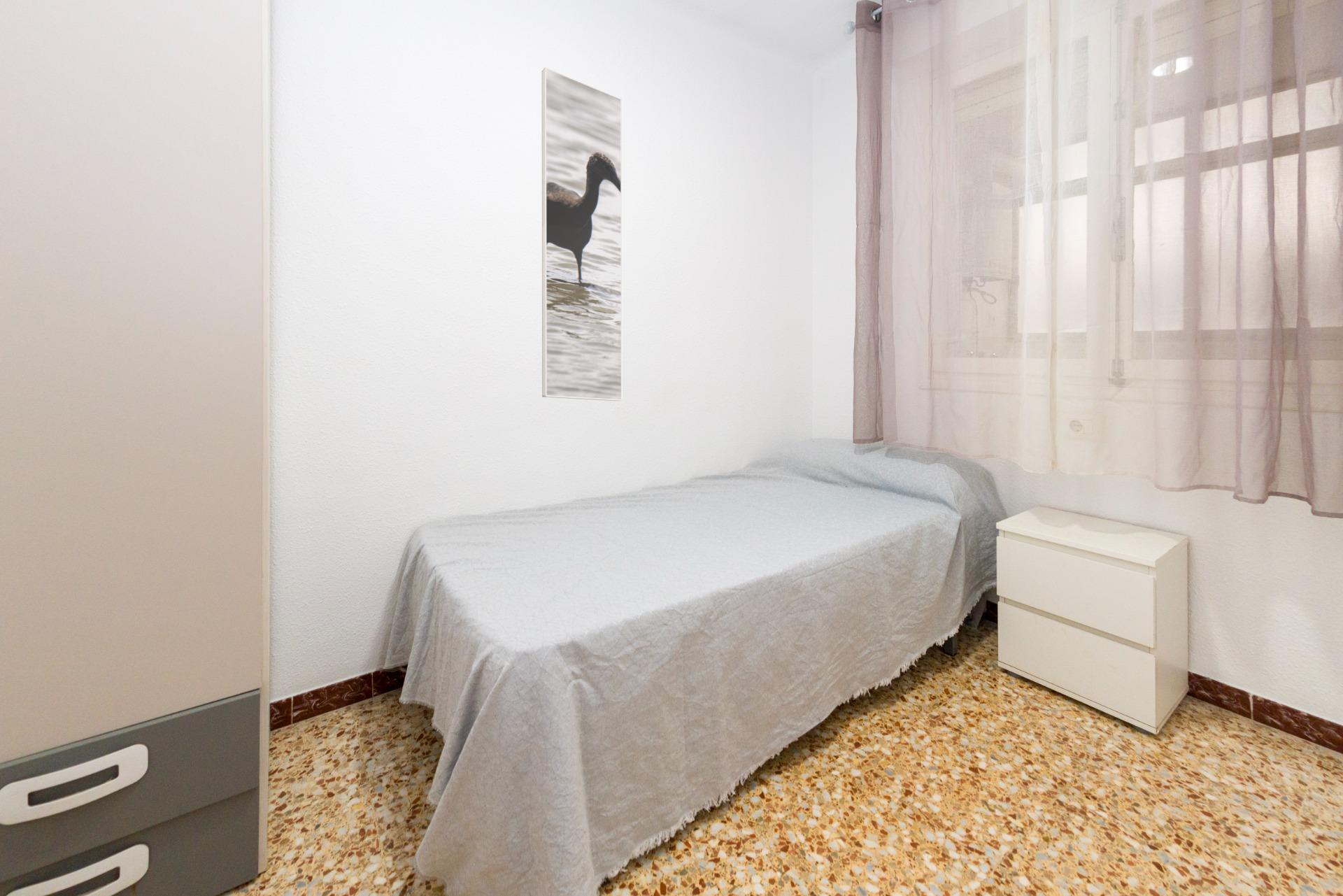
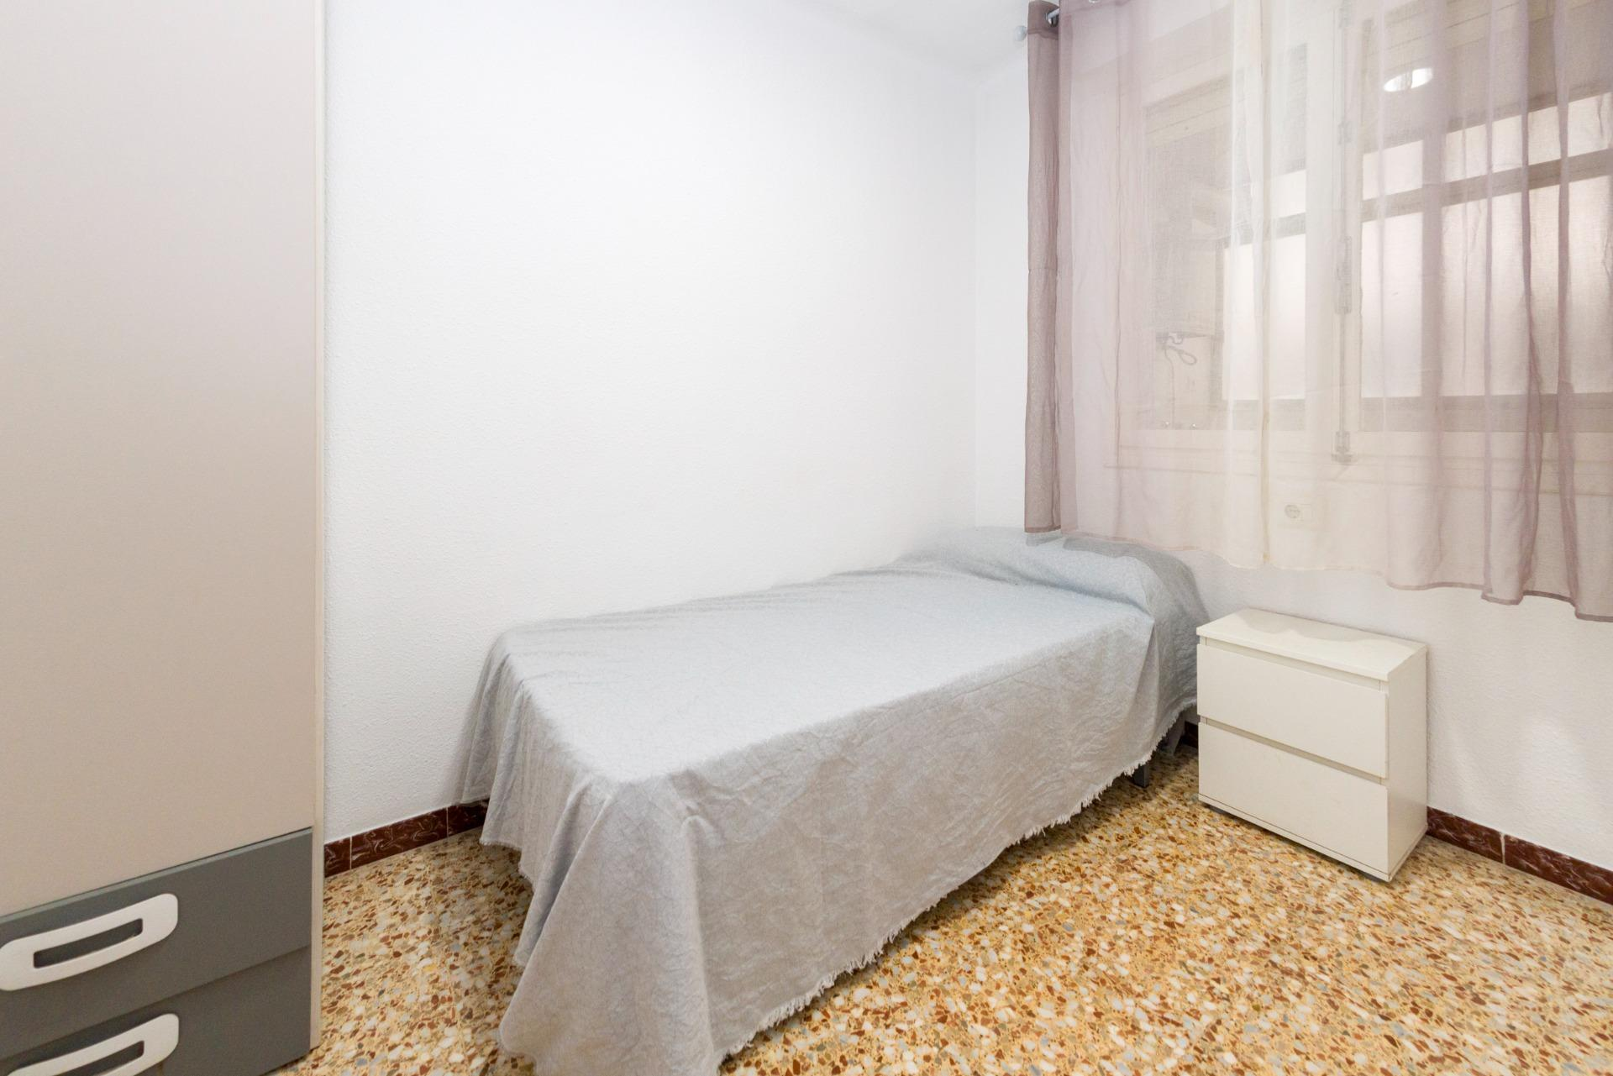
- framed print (583, 242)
